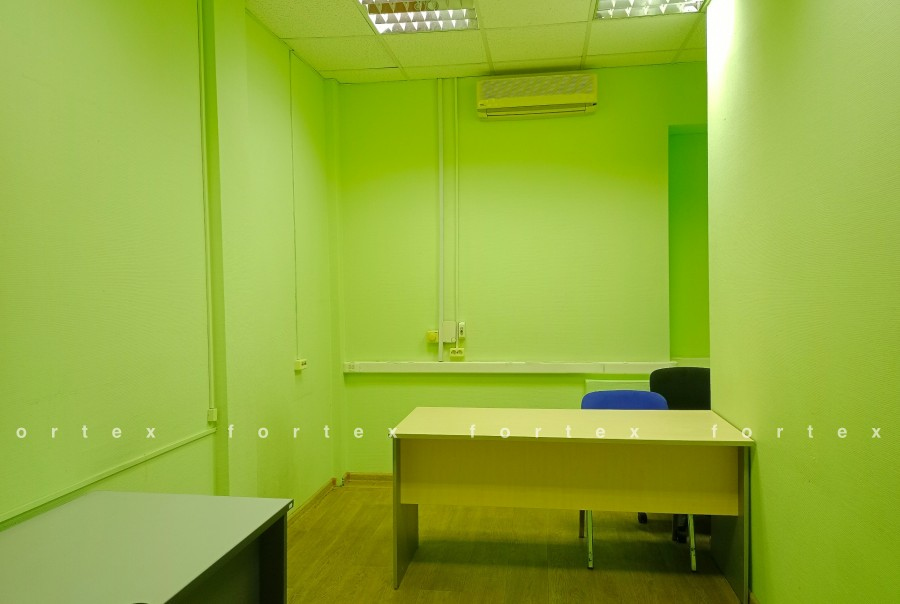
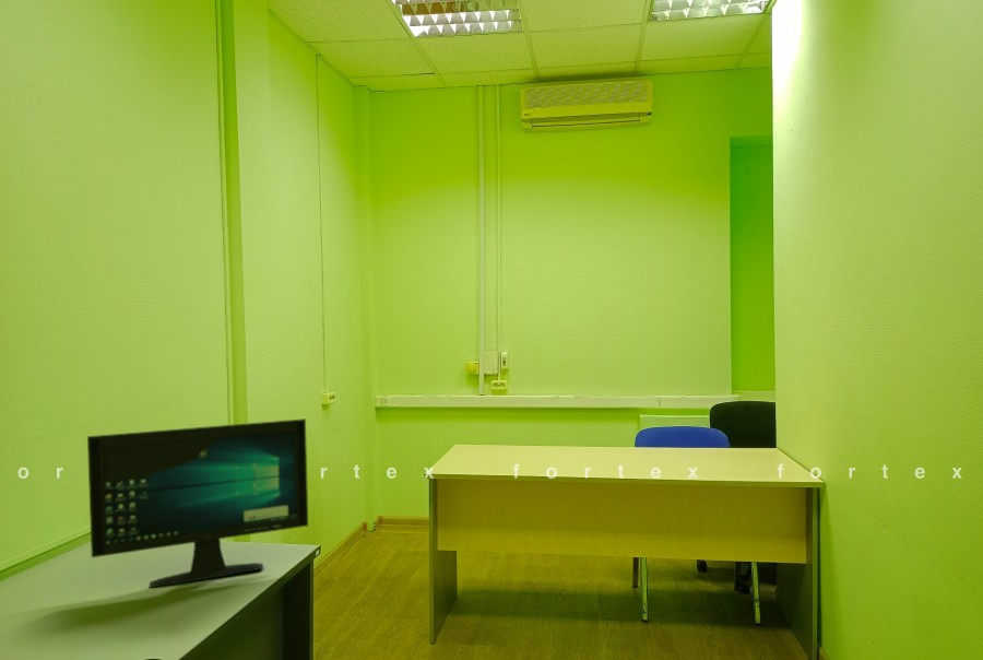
+ computer monitor (205, 497)
